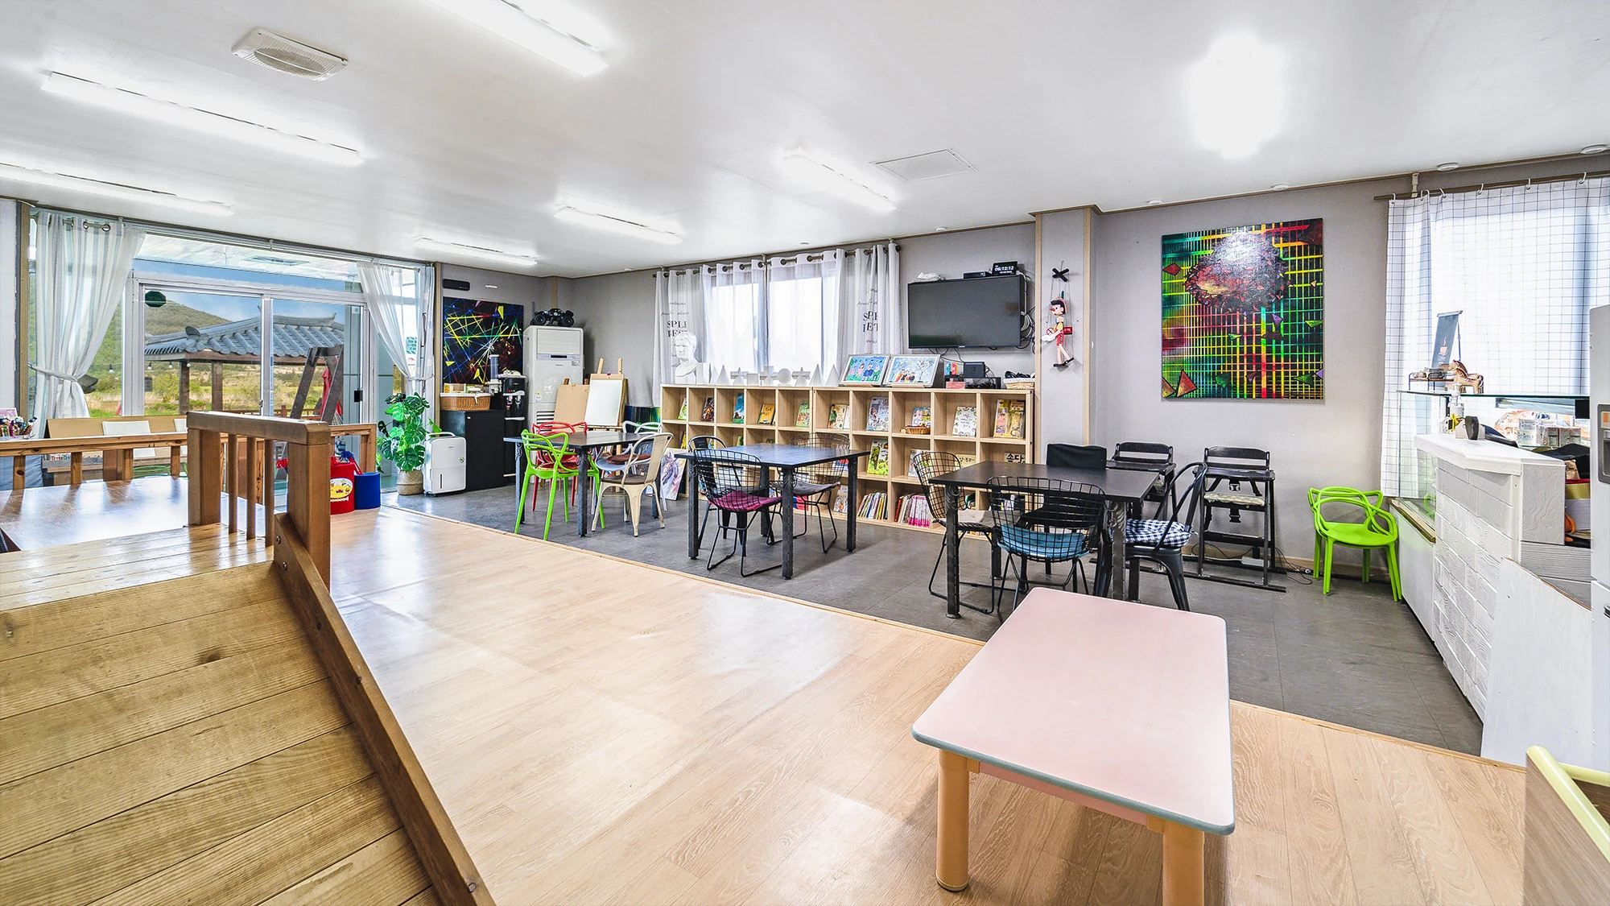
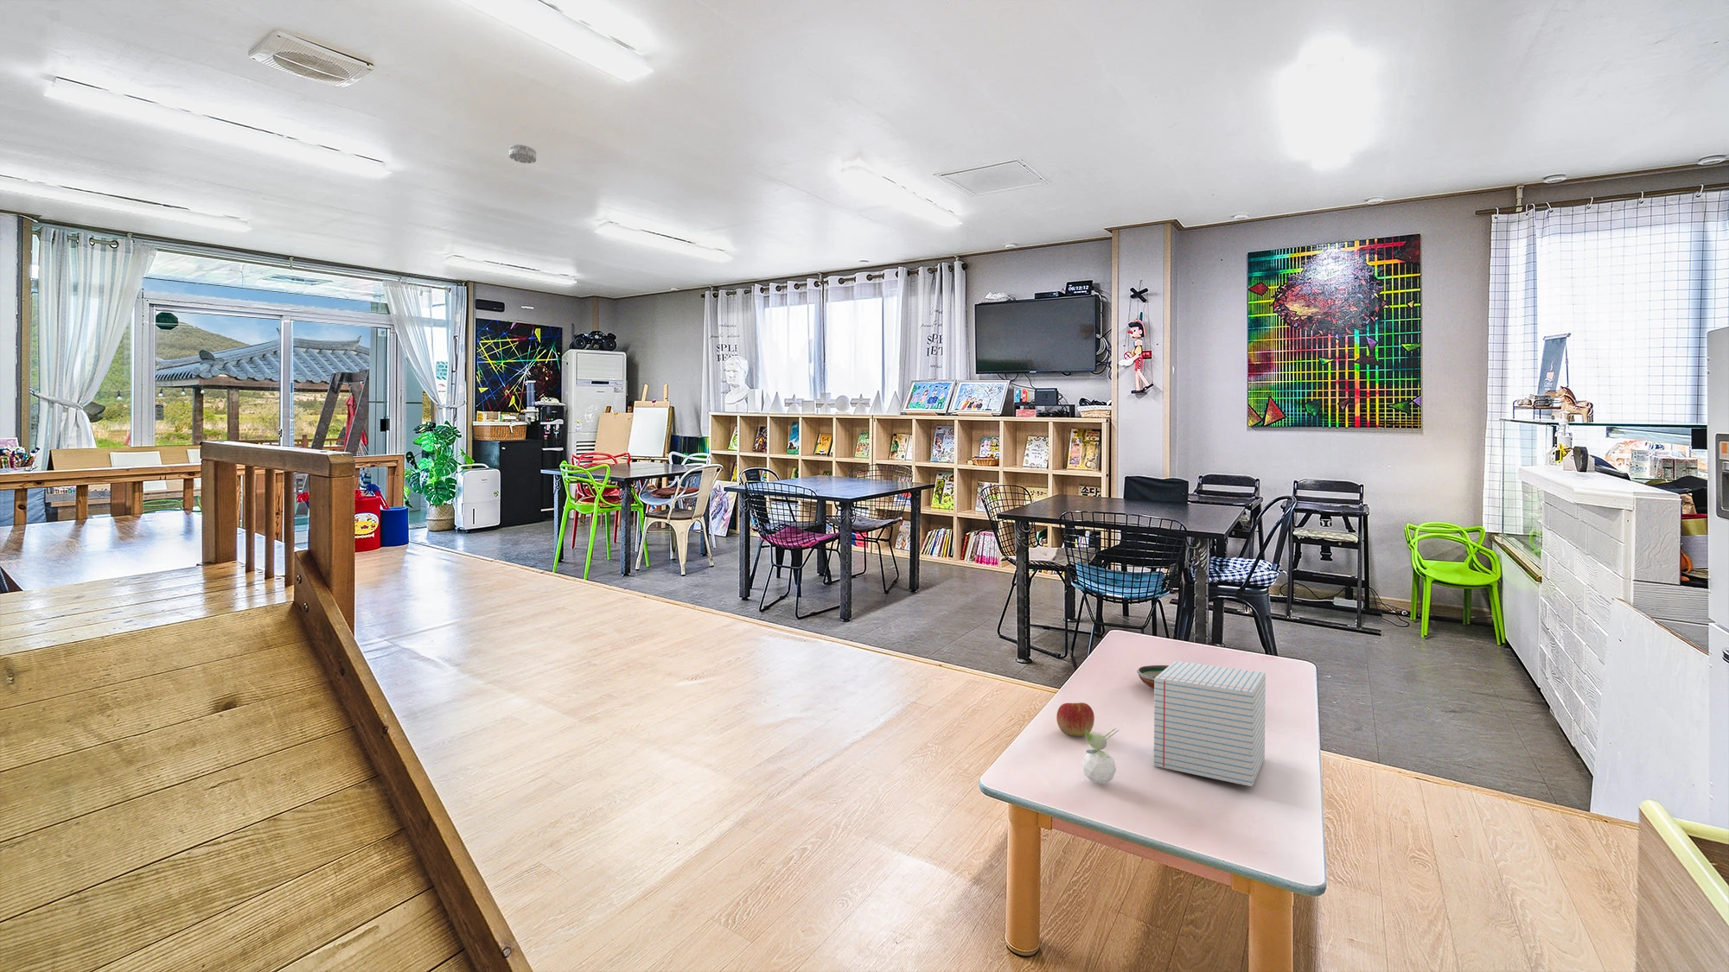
+ notepad (1210, 718)
+ smoke detector (522, 153)
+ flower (1101, 755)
+ decorative bowl (1164, 669)
+ apple (1075, 717)
